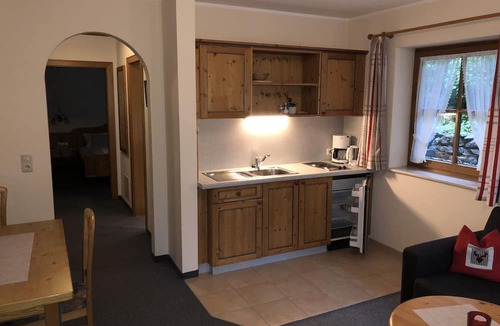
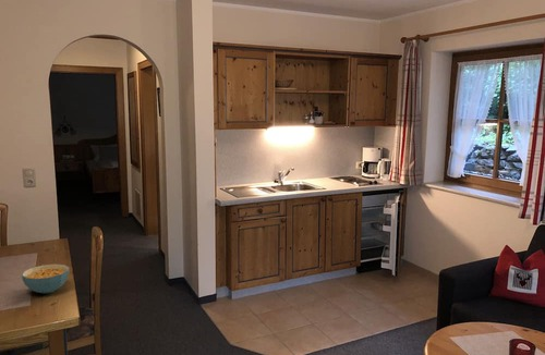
+ cereal bowl (46, 281)
